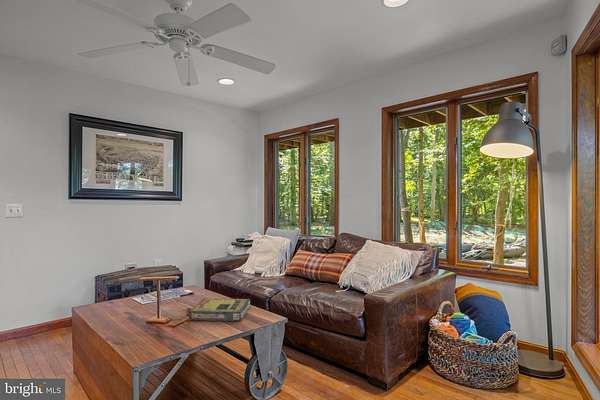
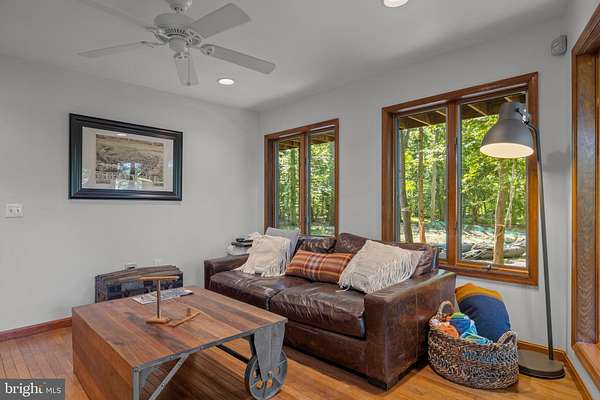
- video game box (221, 309)
